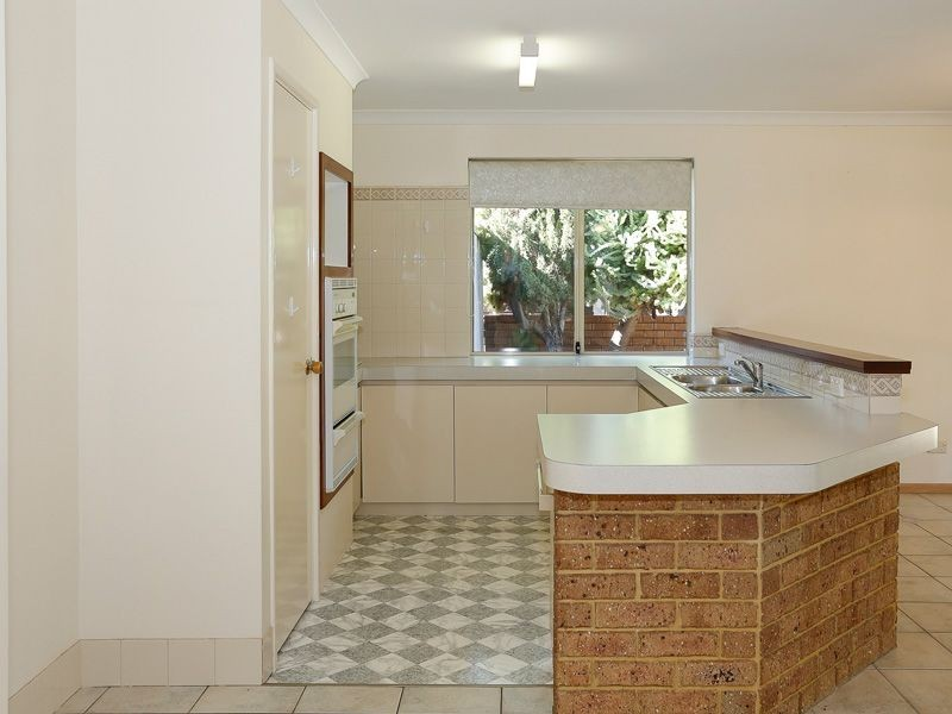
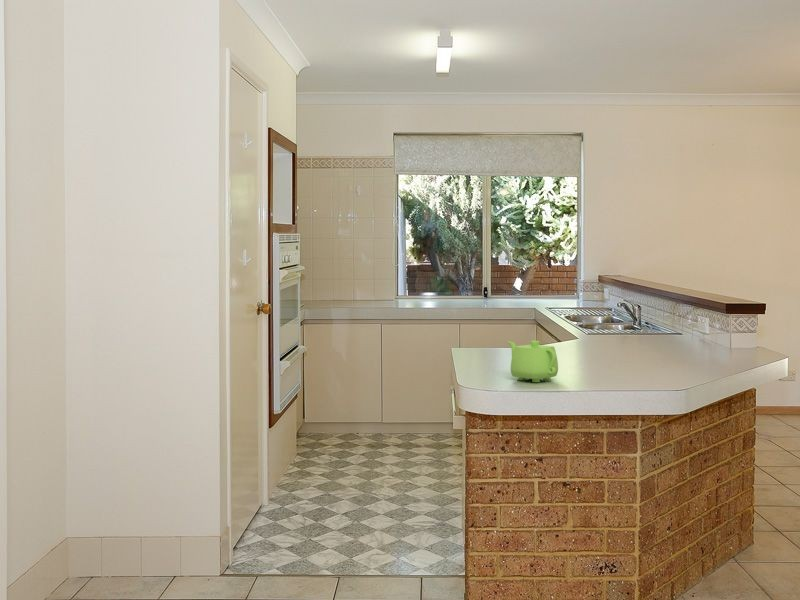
+ teapot (530, 359)
